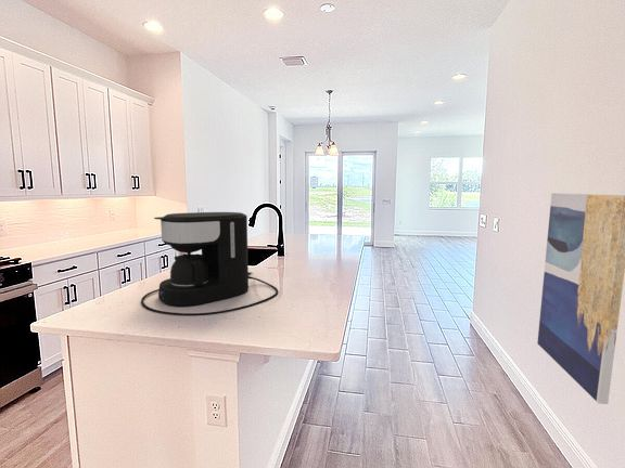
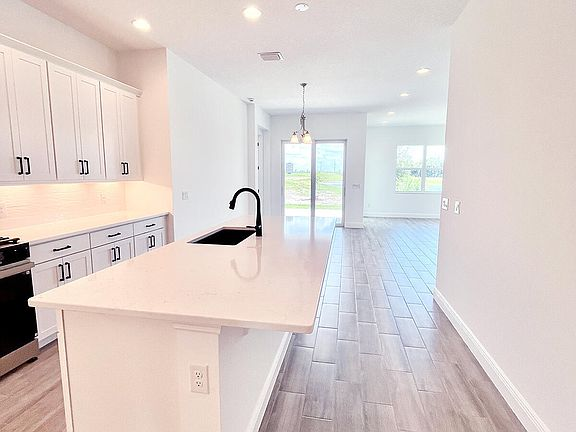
- wall art (575, 284)
- coffee maker (214, 255)
